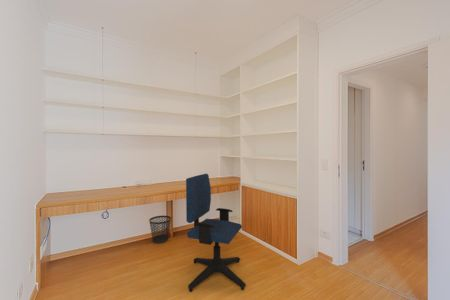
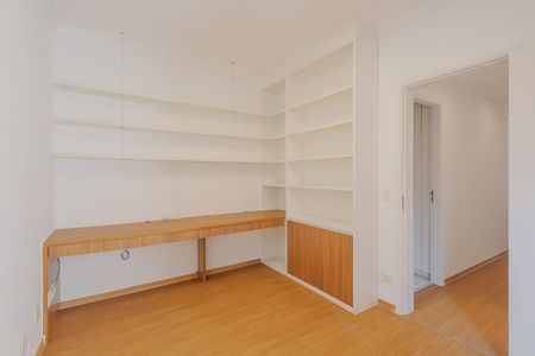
- office chair (216, 225)
- wastebasket (159, 229)
